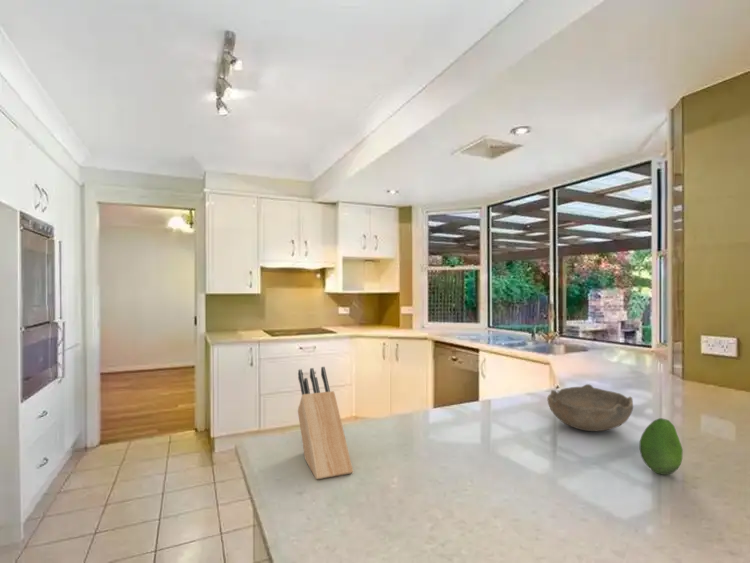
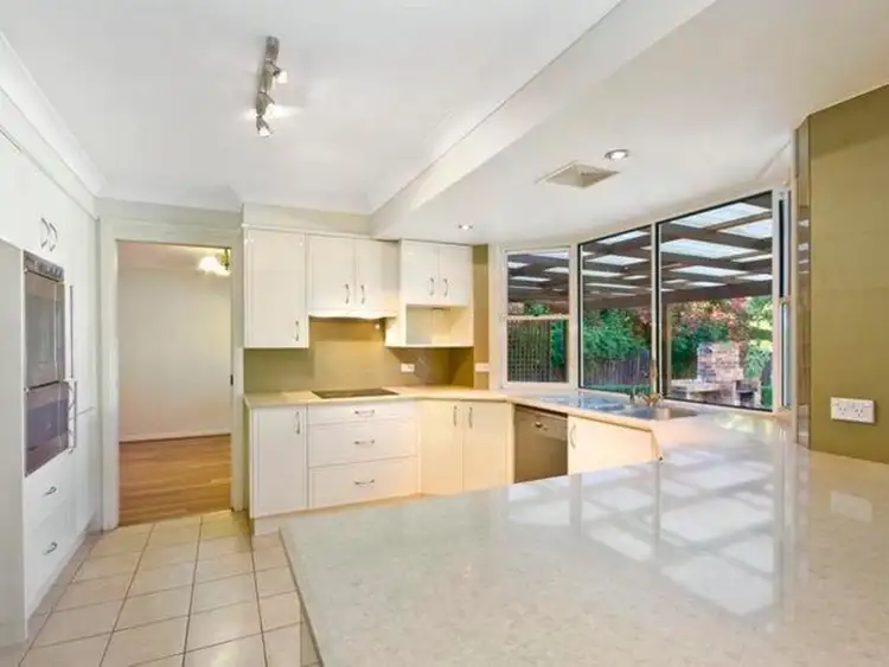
- fruit (660, 445)
- knife block (321, 415)
- bowl (588, 409)
